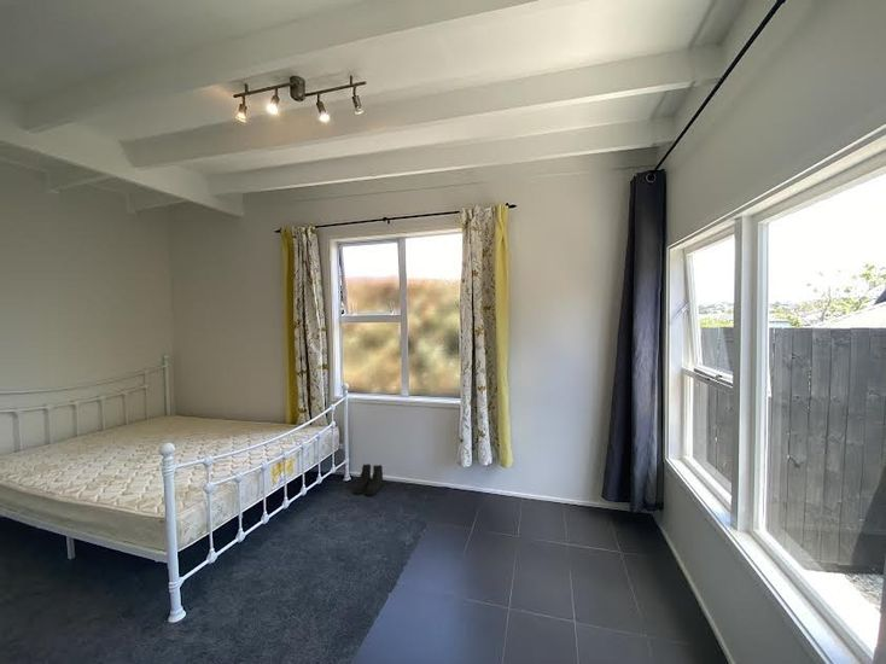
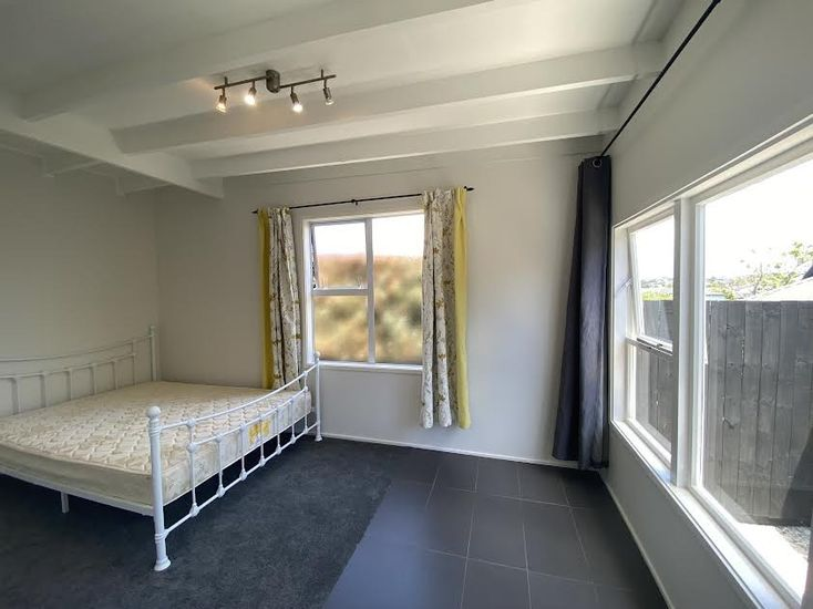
- boots (368, 477)
